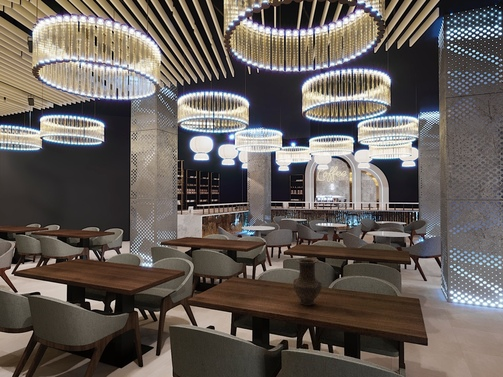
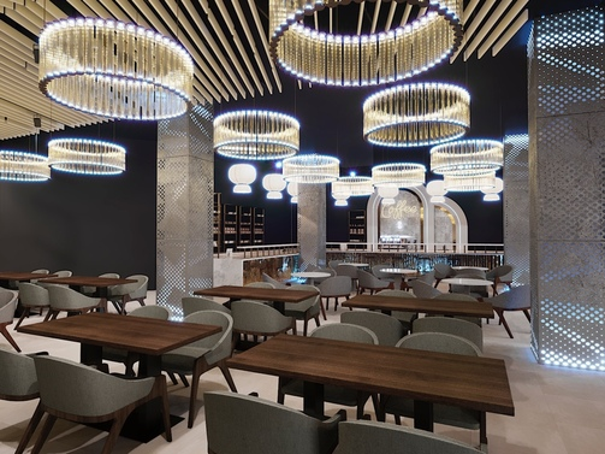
- vase (307, 281)
